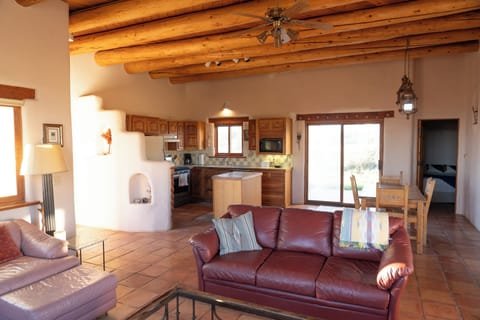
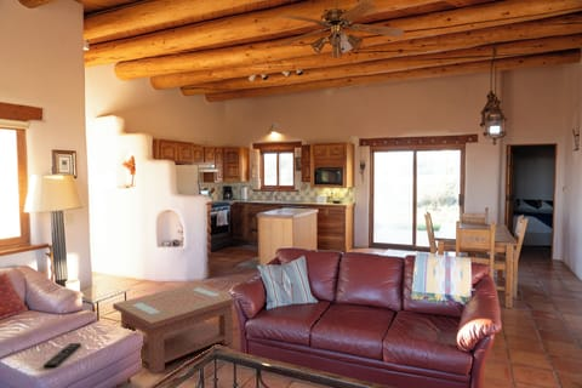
+ coffee table (178, 323)
+ remote control (63, 354)
